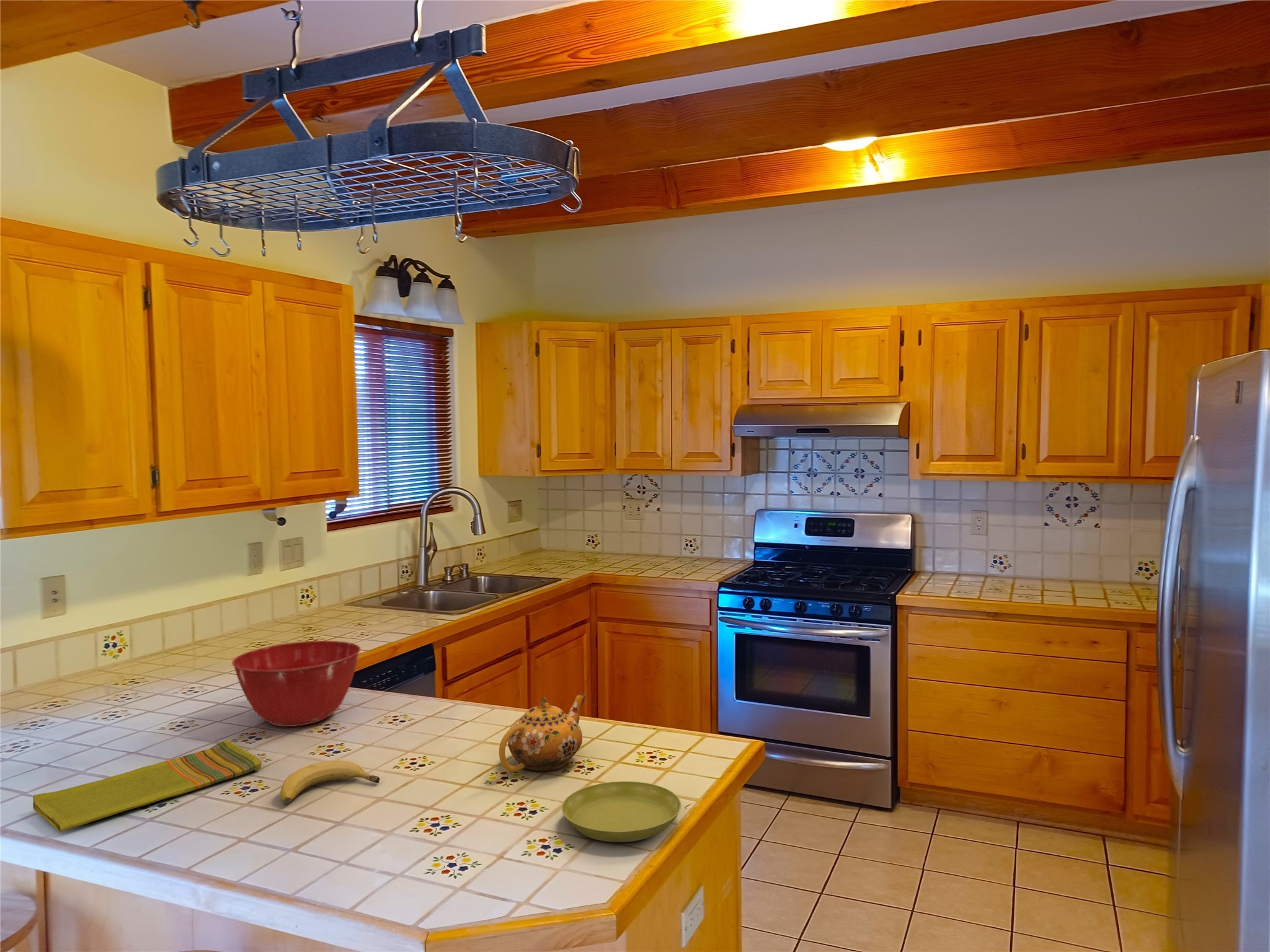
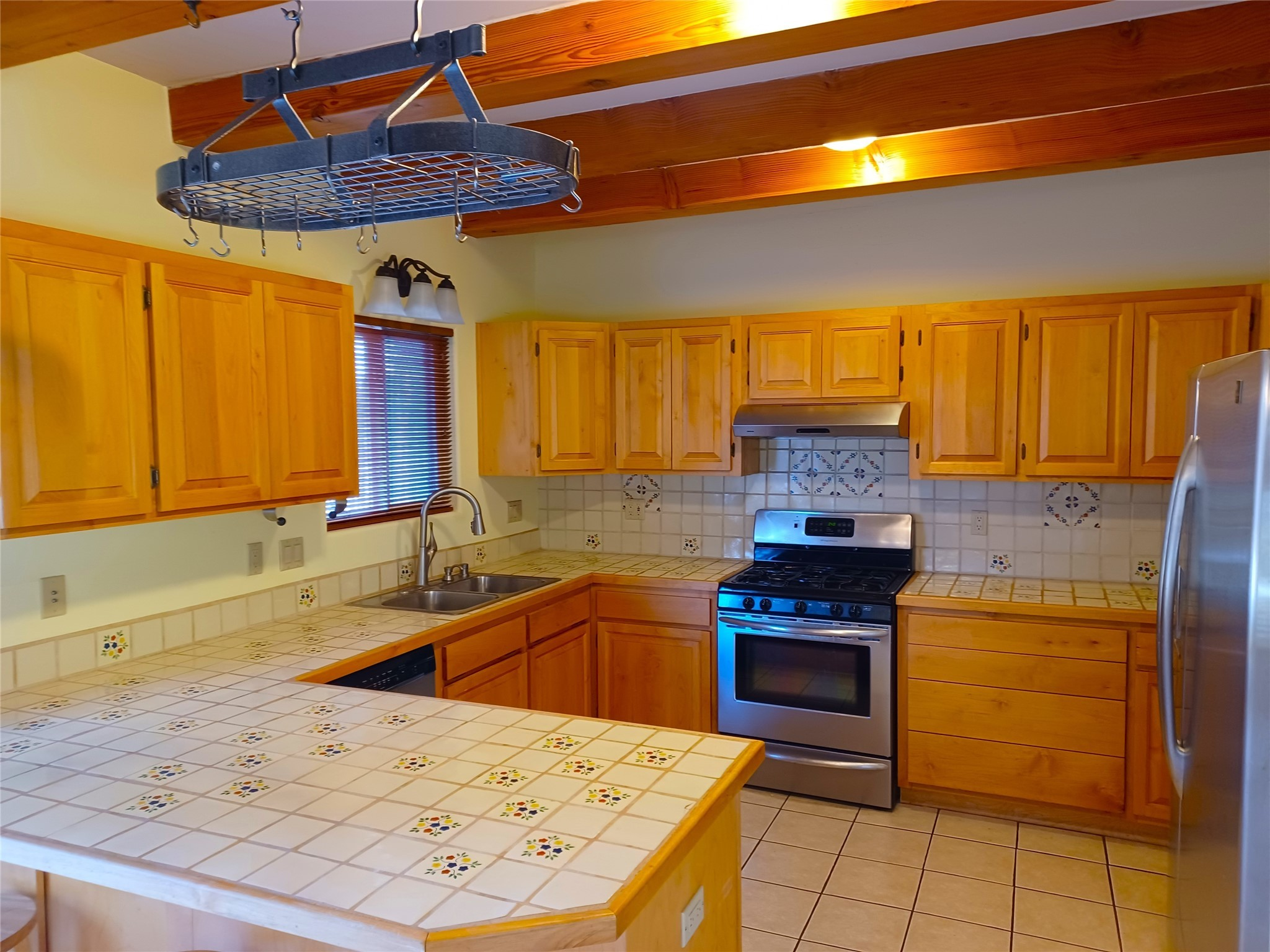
- saucer (621, 813)
- fruit (326, 777)
- mixing bowl (298, 685)
- dish towel (153, 781)
- teapot (545, 729)
